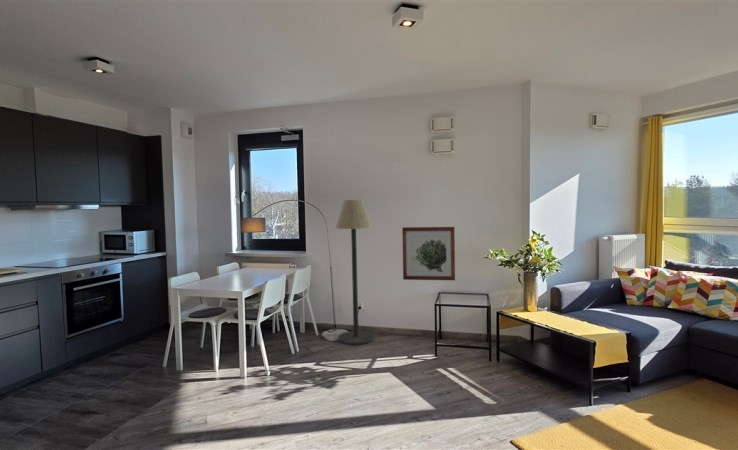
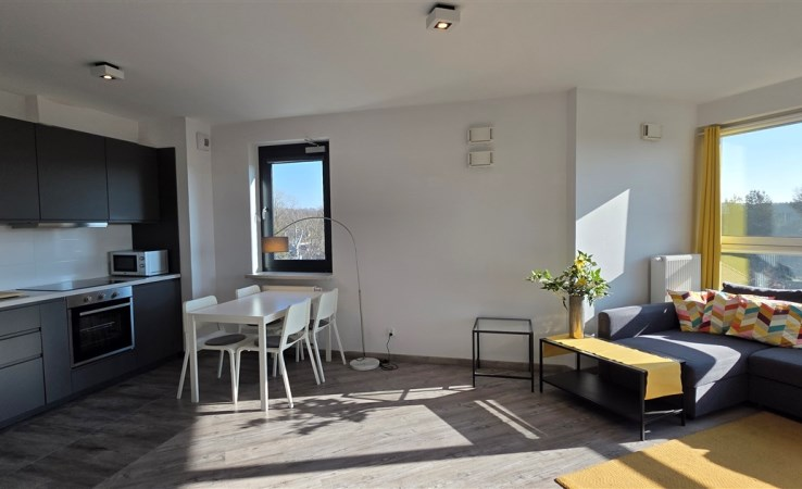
- floor lamp (354, 269)
- wall art (428, 253)
